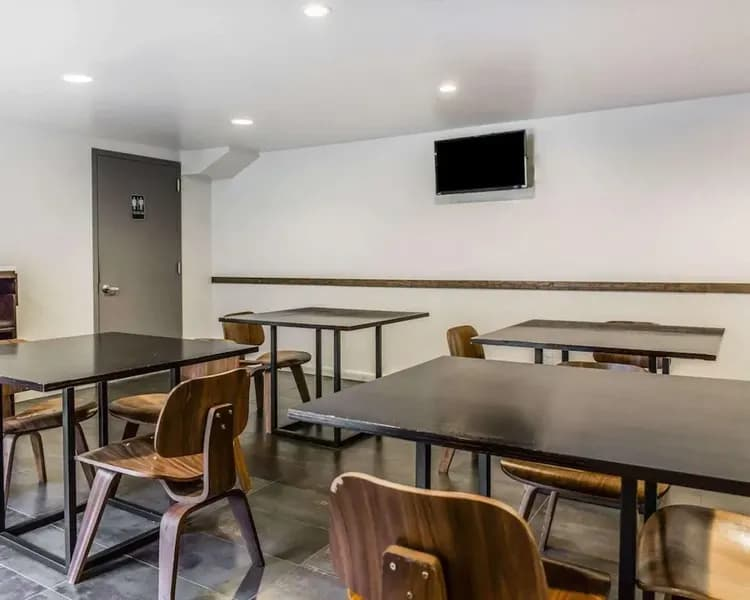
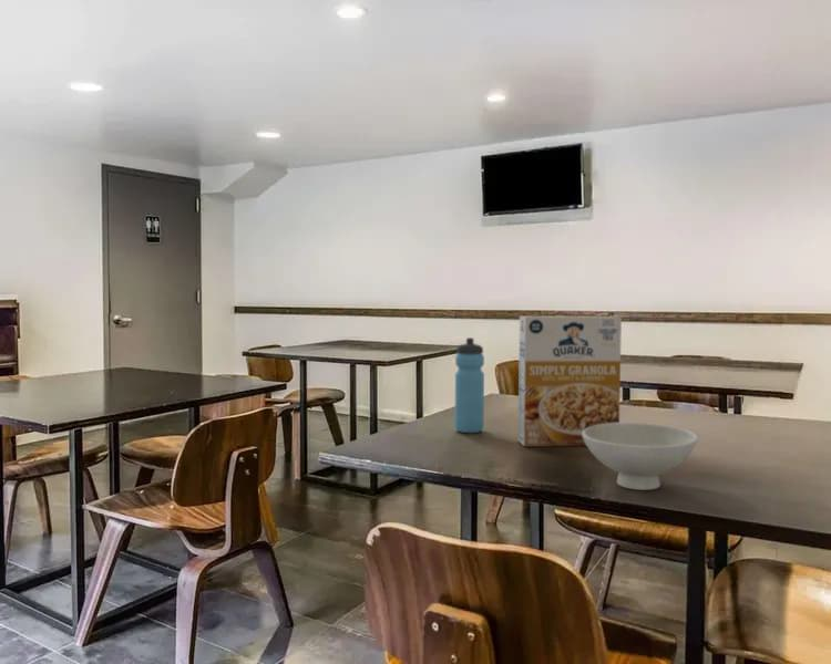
+ cereal box (568, 380)
+ water bottle (469, 384)
+ bowl (637, 458)
